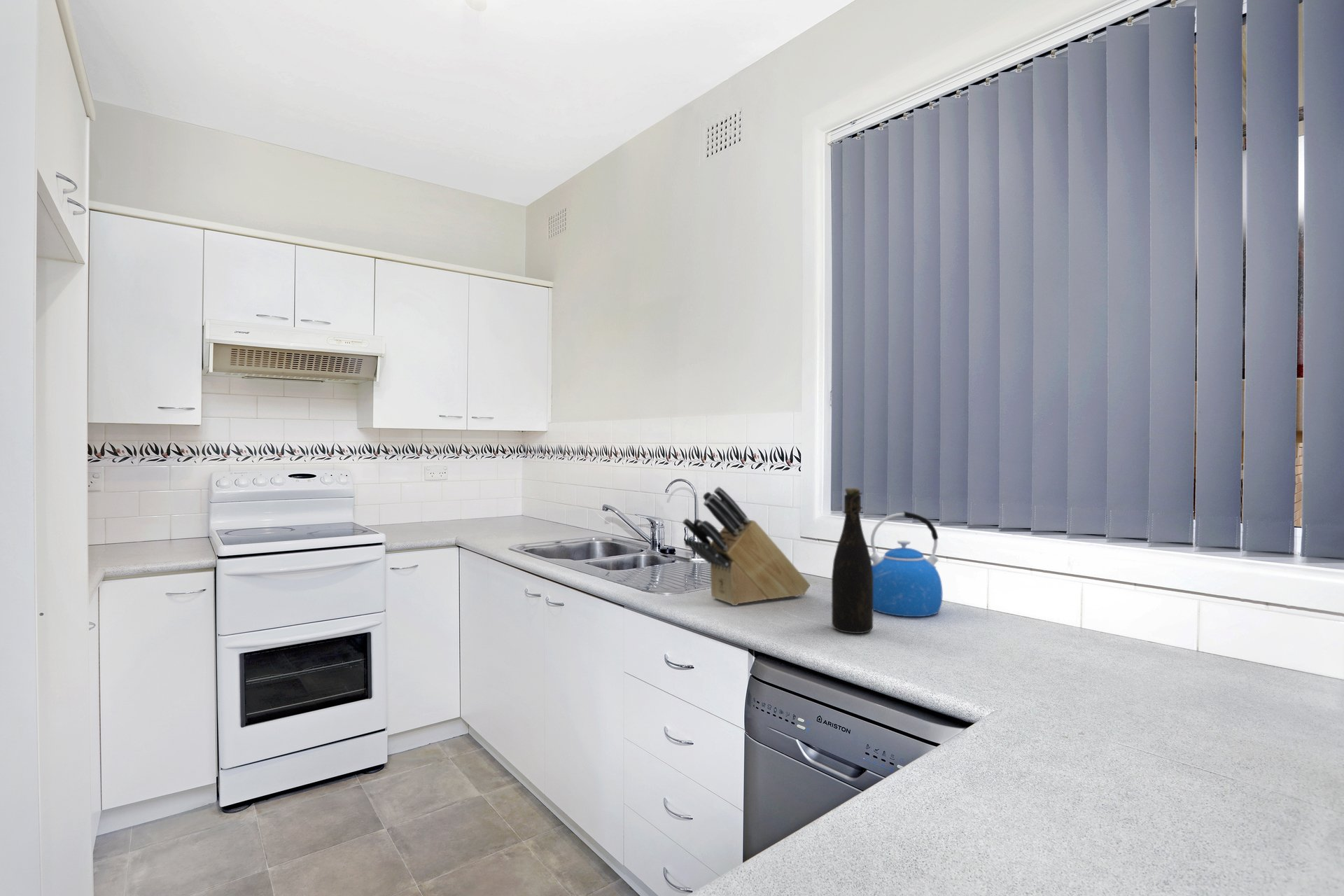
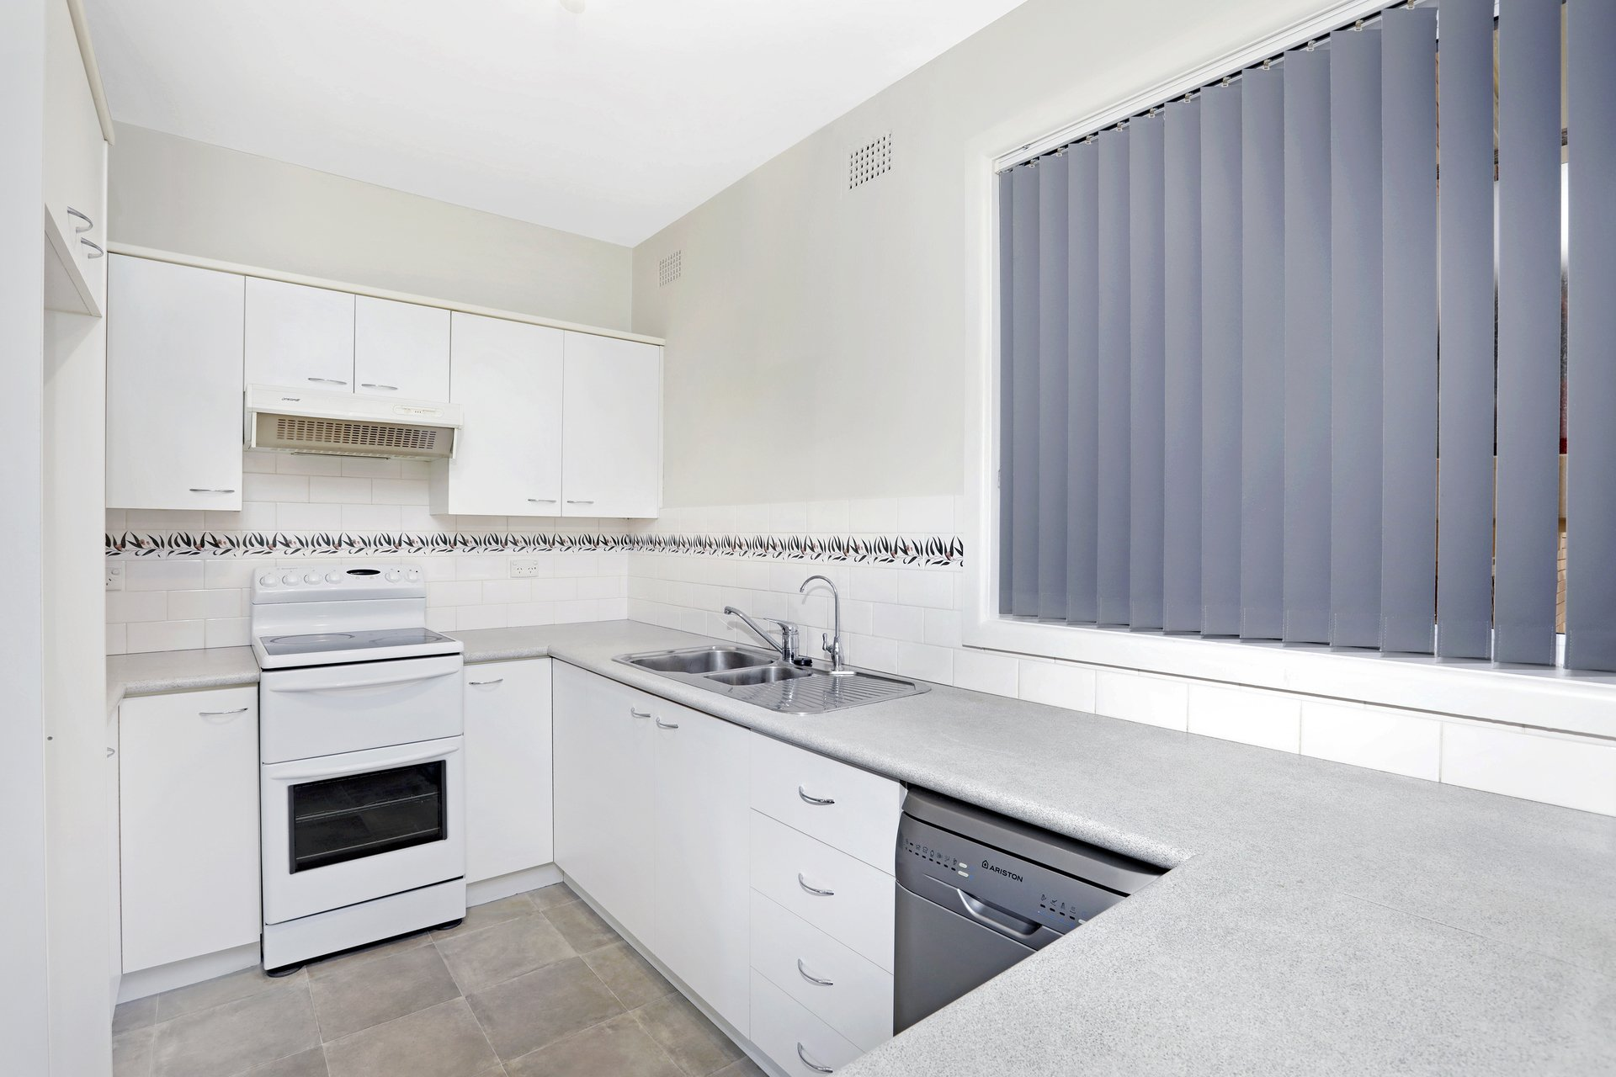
- kettle (894, 560)
- bottle (852, 559)
- knife block (746, 542)
